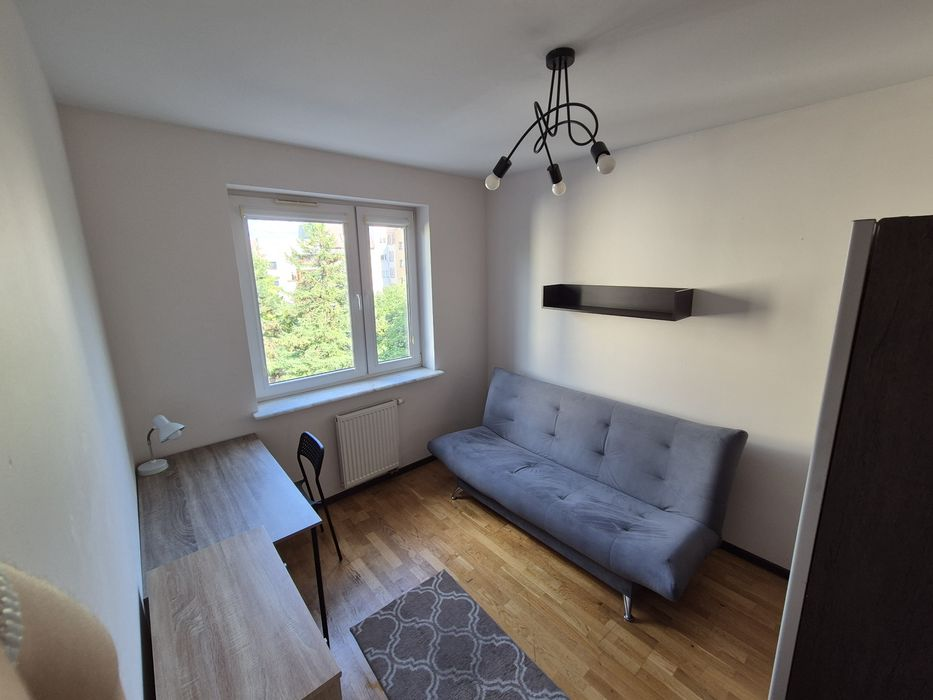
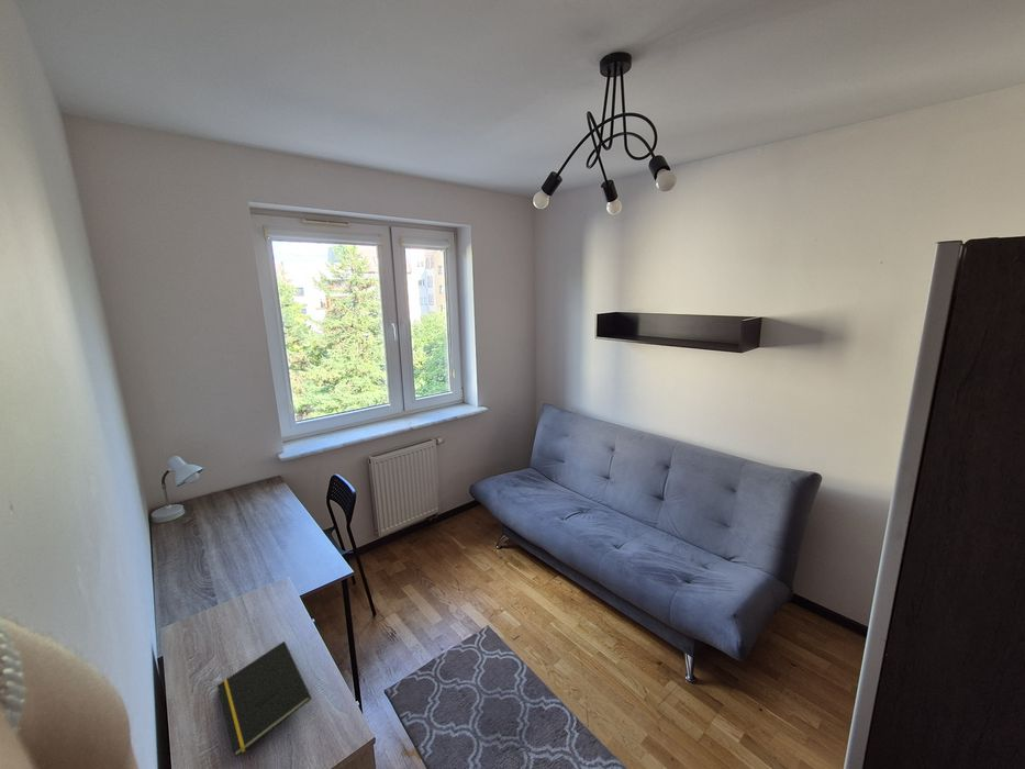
+ notepad (263, 691)
